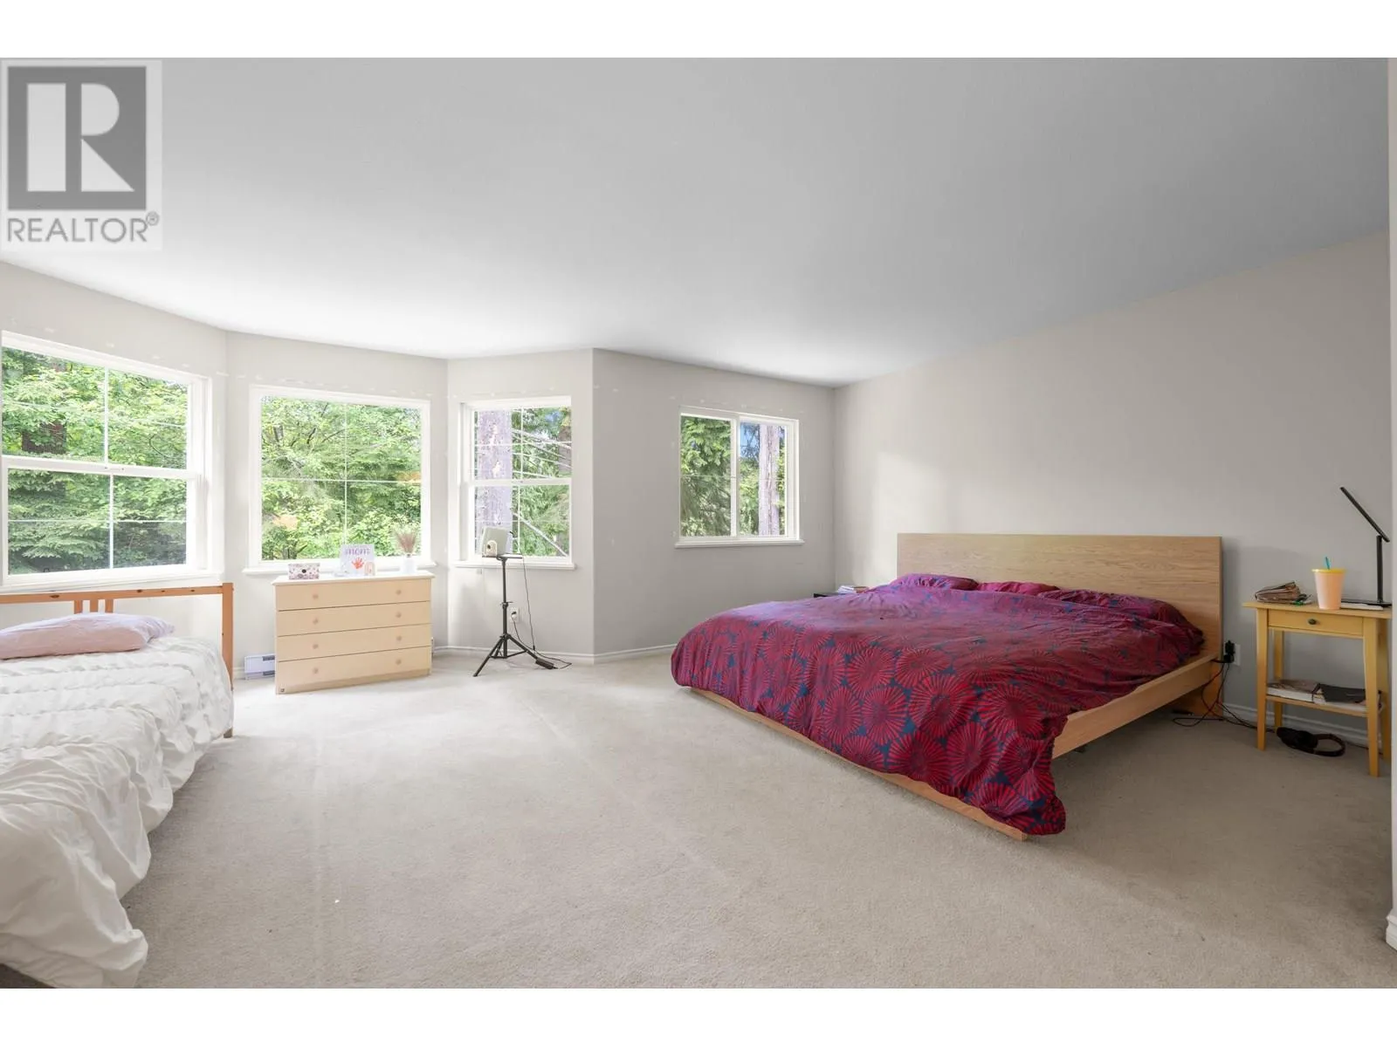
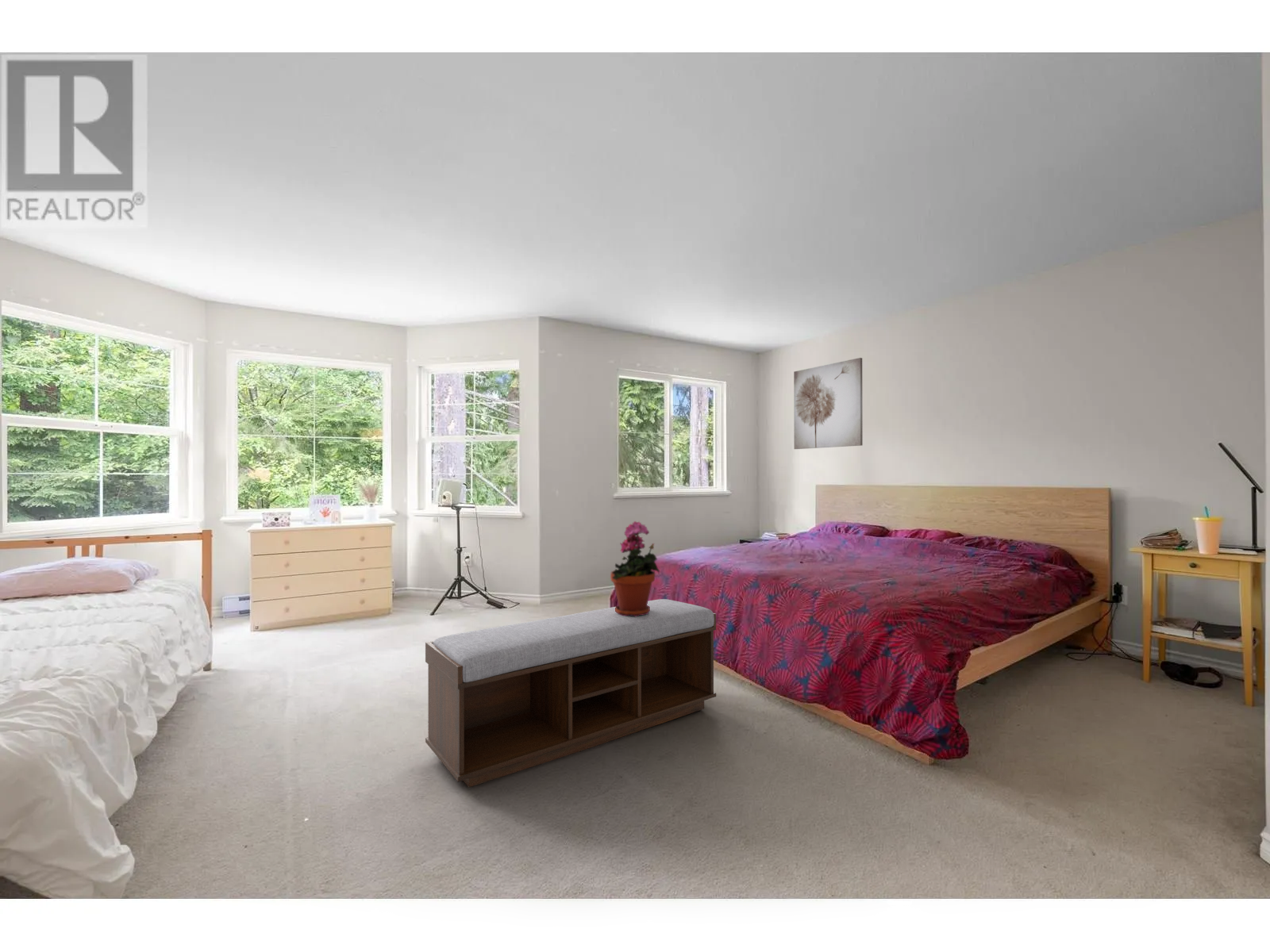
+ wall art (826, 406)
+ potted plant (634, 566)
+ bench (585, 674)
